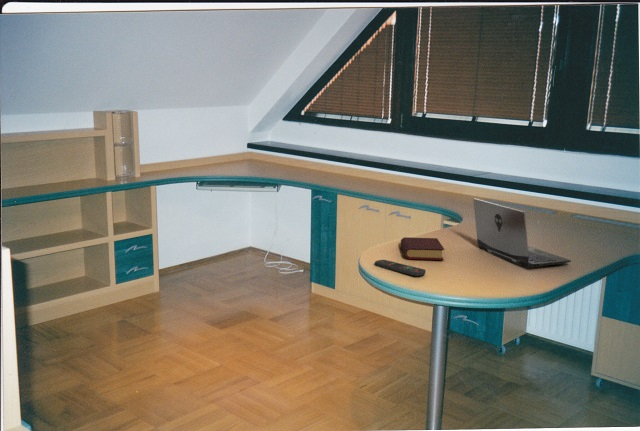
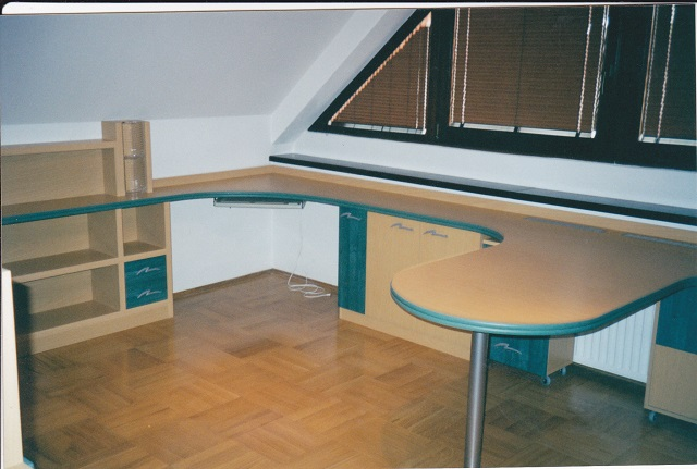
- book (421, 248)
- remote control (399, 267)
- laptop (520, 230)
